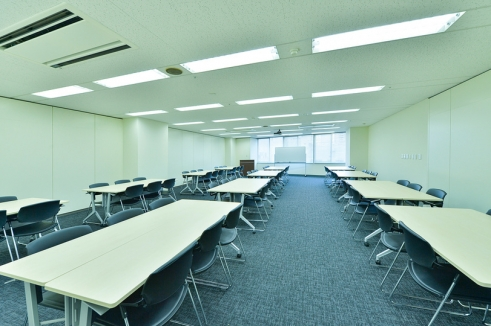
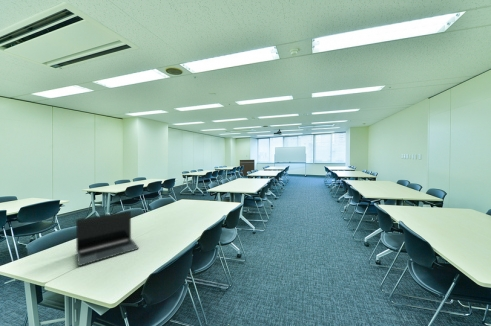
+ laptop (108, 234)
